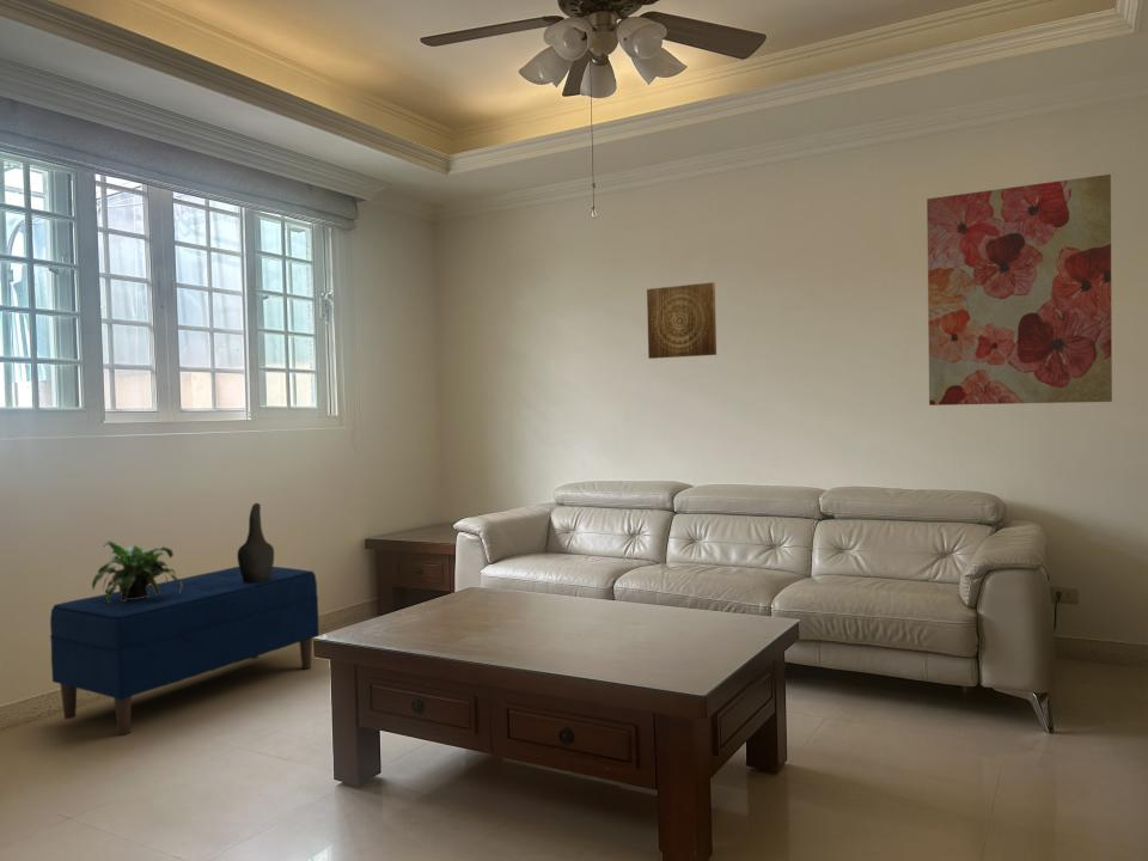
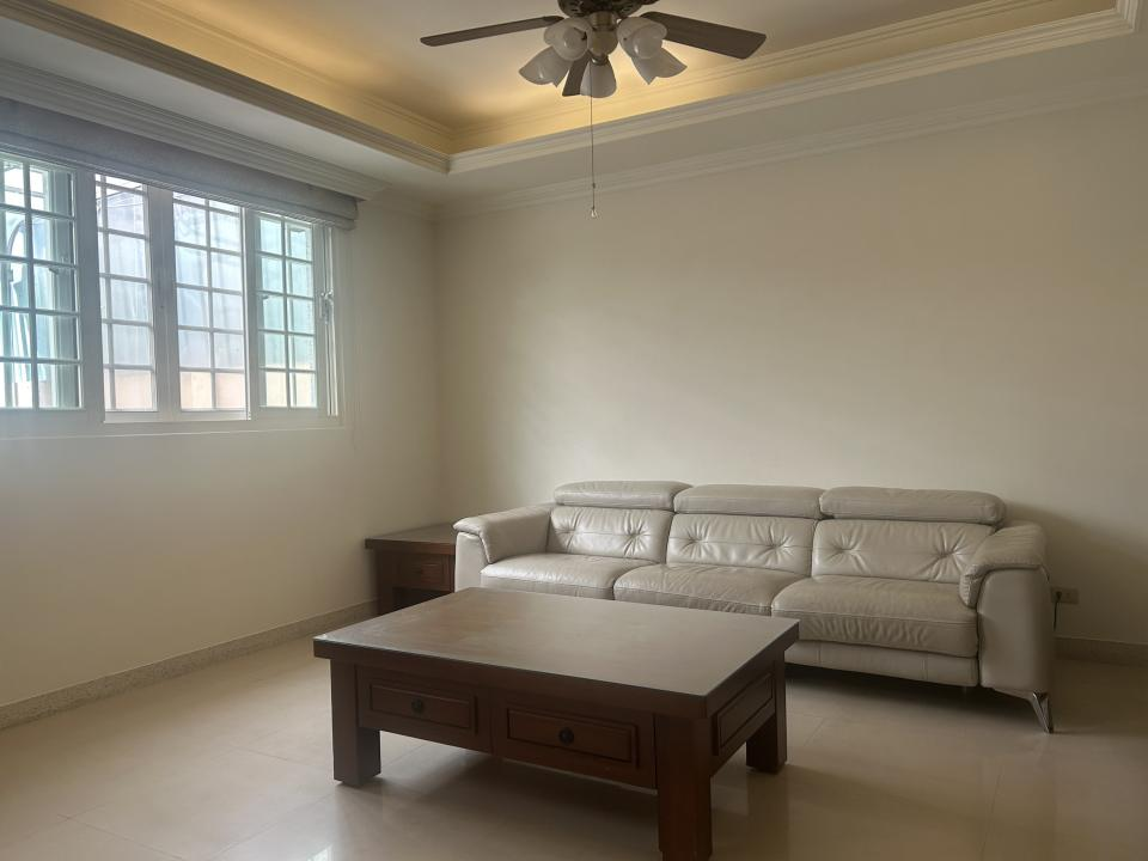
- wall art (1015, 295)
- wall art (680, 320)
- potted plant (129, 568)
- bench (195, 639)
- decorative vase (255, 542)
